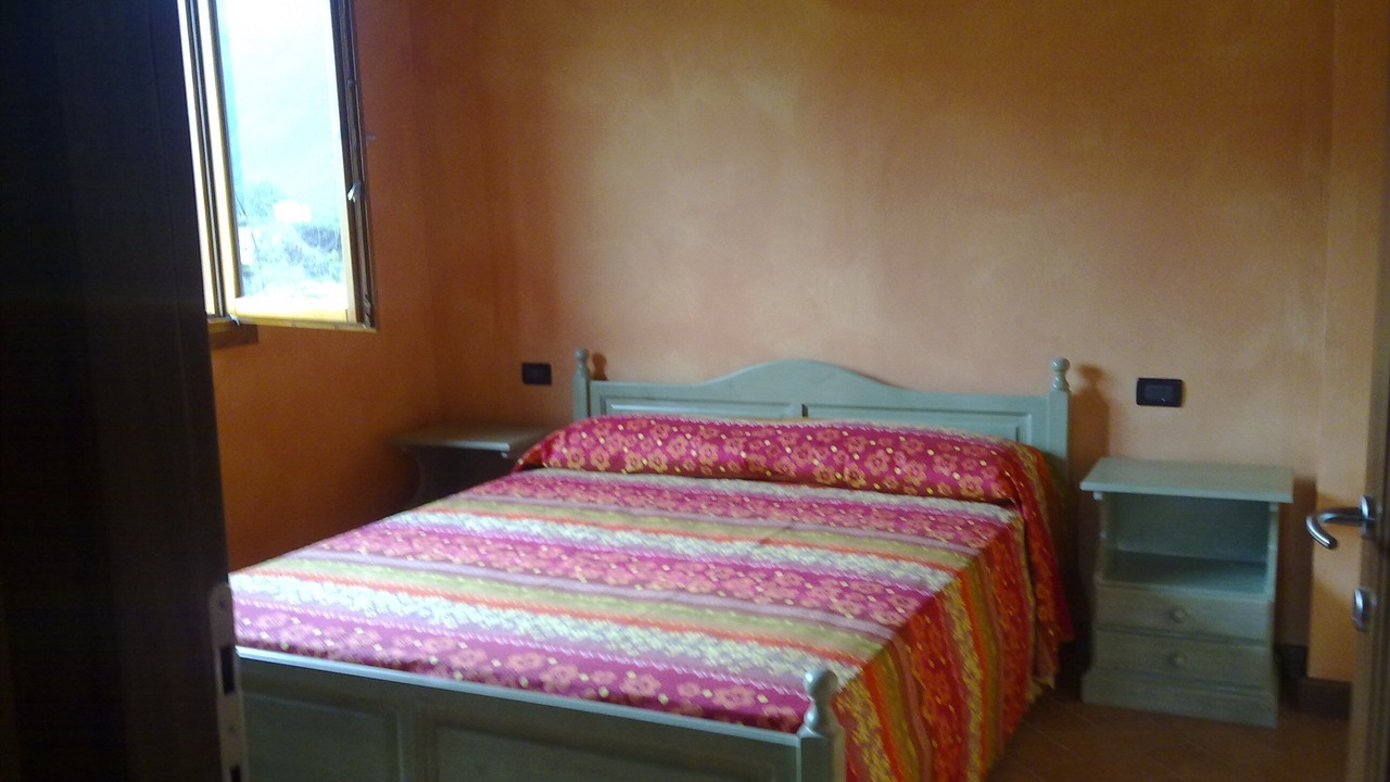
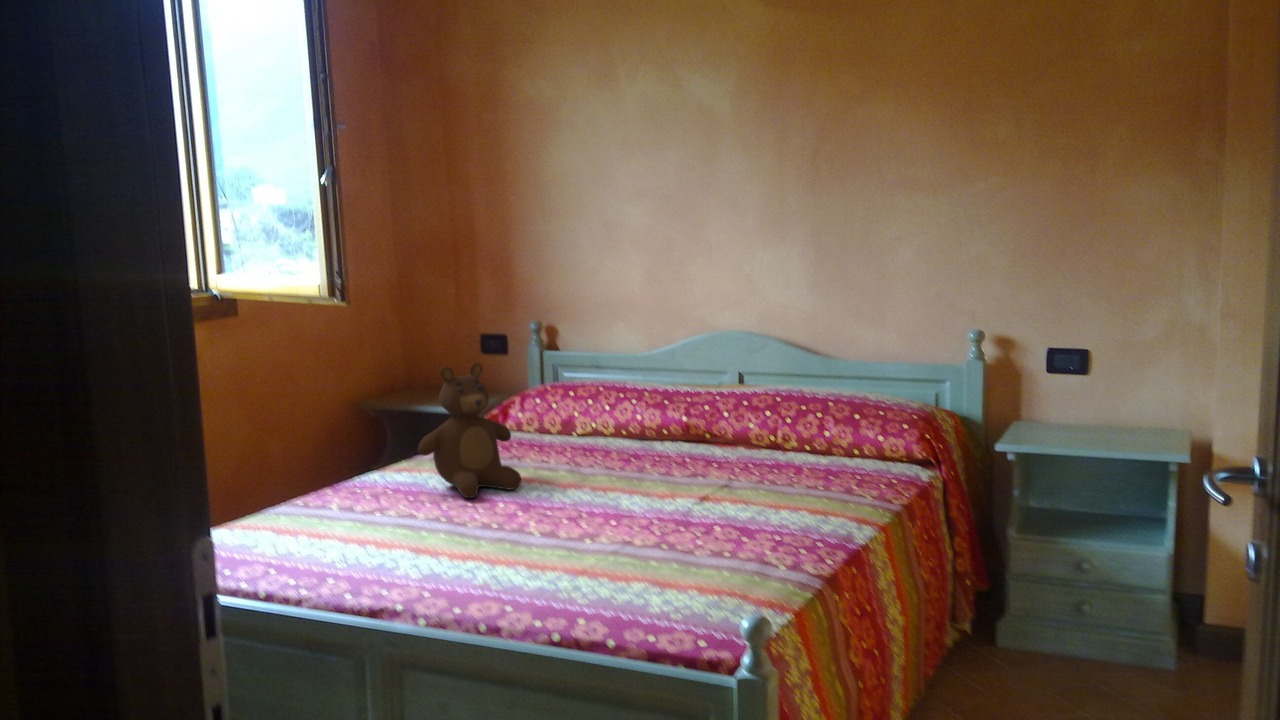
+ teddy bear (473, 428)
